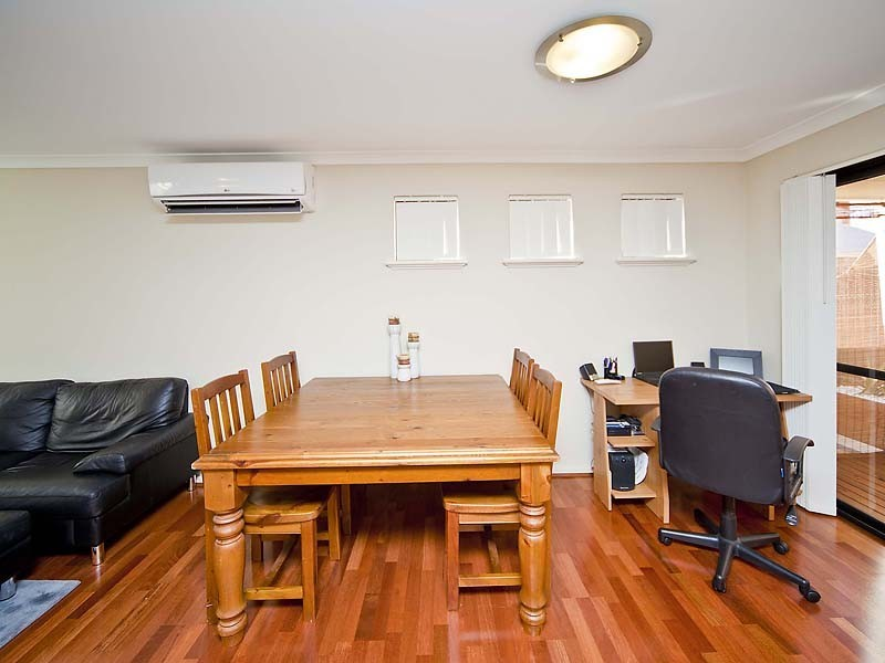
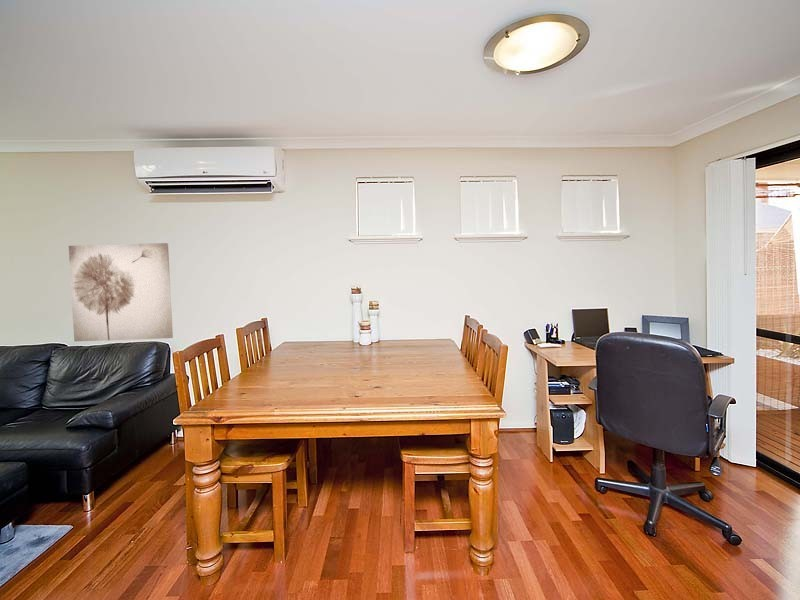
+ wall art (121, 292)
